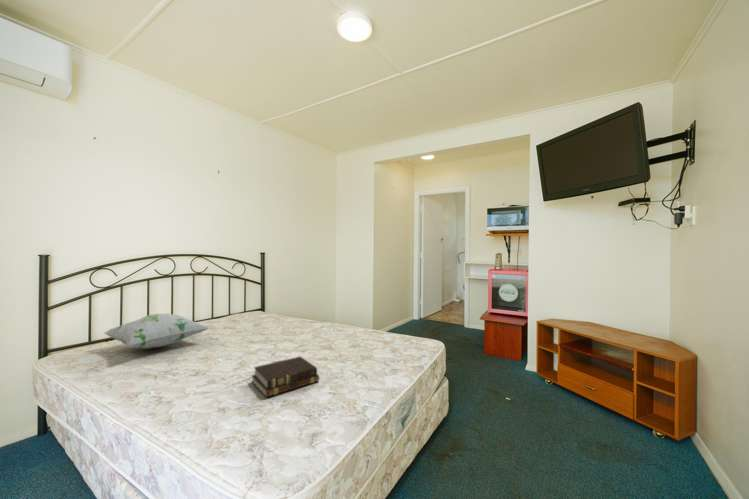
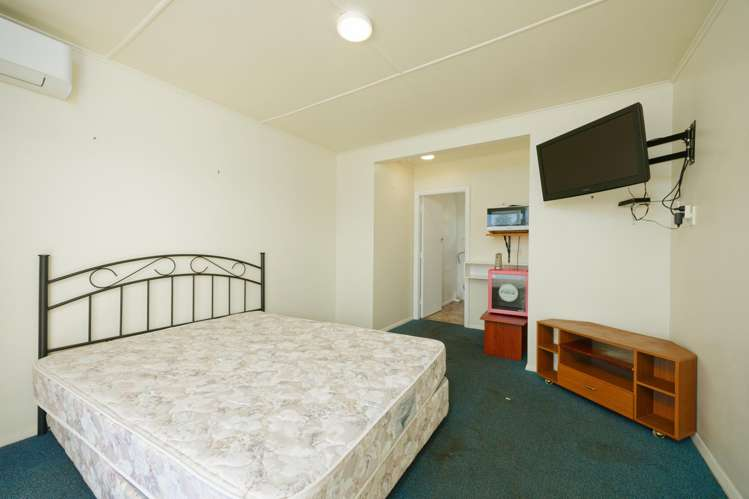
- bible (285, 374)
- decorative pillow (158, 329)
